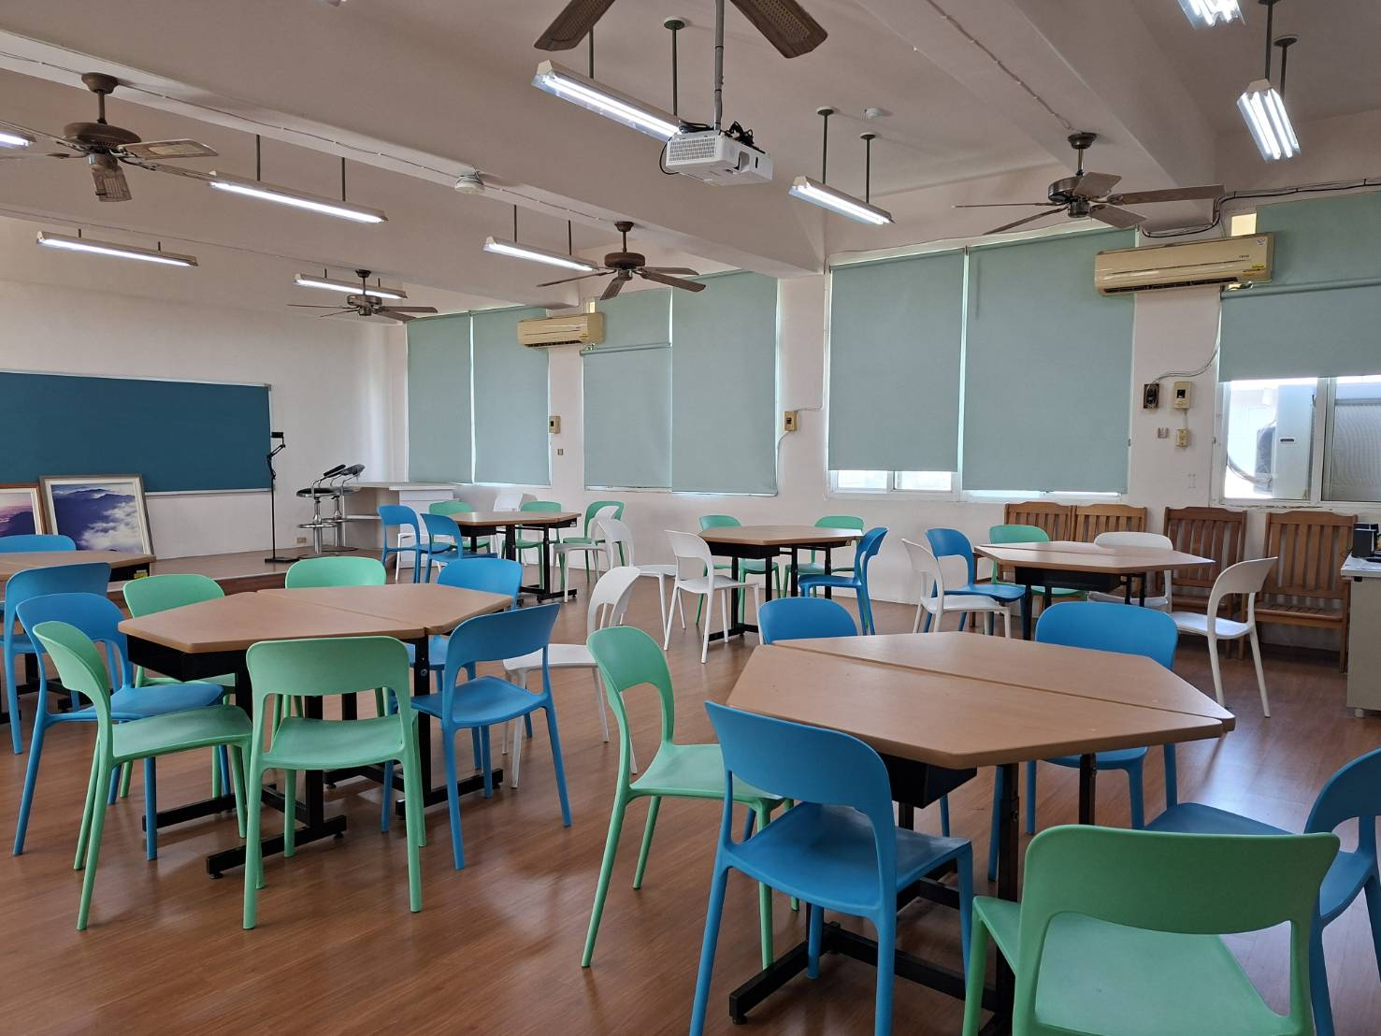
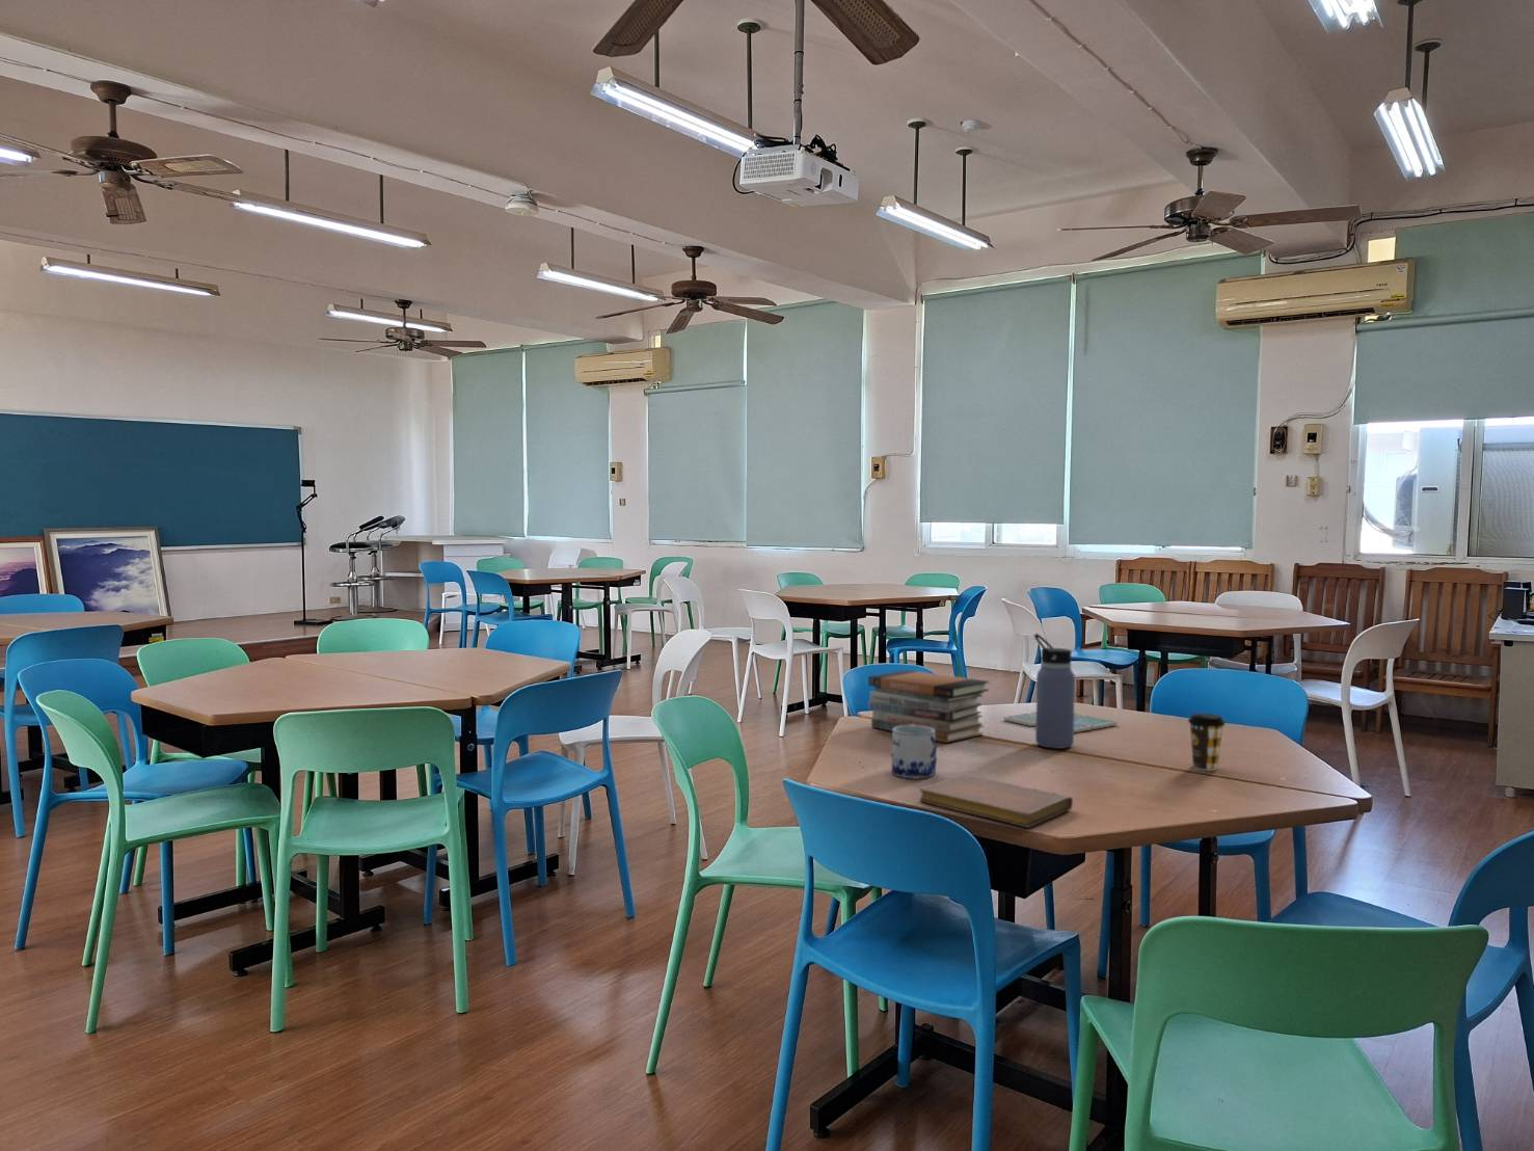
+ water bottle (1053, 690)
+ coffee cup (1206, 741)
+ book stack (926, 705)
+ drink coaster (1073, 719)
+ mug (911, 748)
+ notebook (994, 798)
